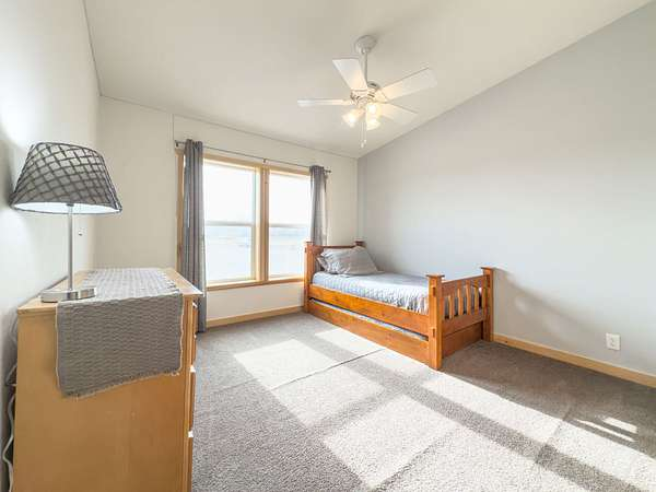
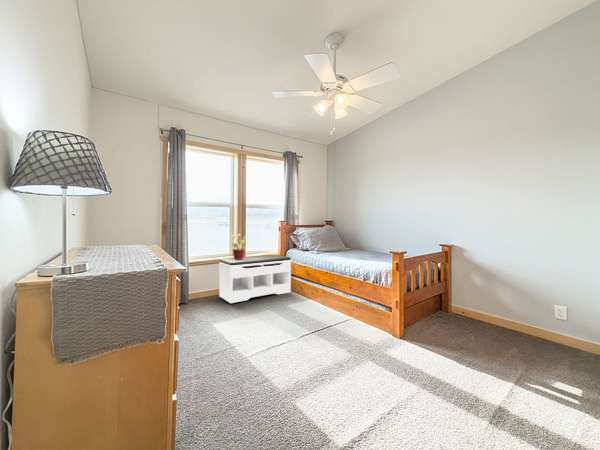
+ bench (256, 276)
+ potted plant (240, 245)
